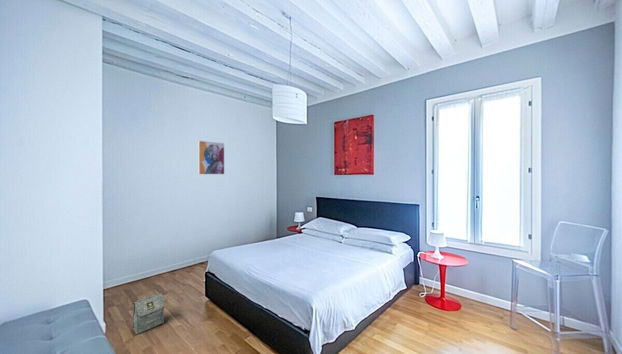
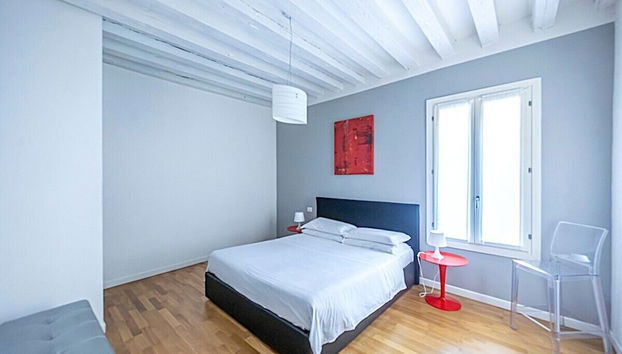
- wall art (211, 158)
- bag (148, 311)
